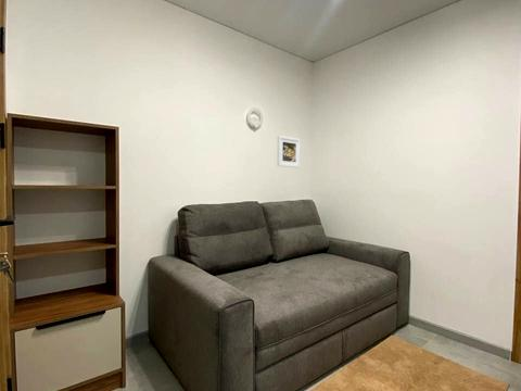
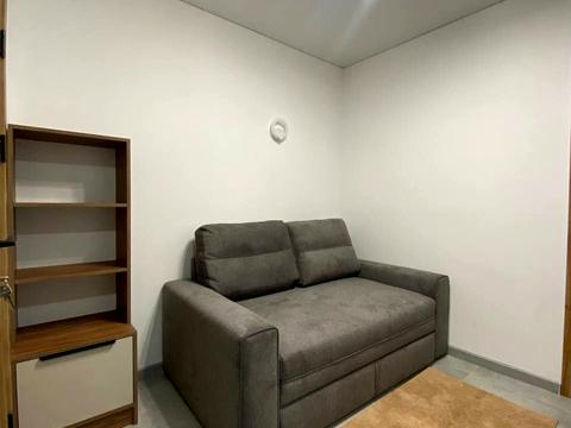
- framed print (289, 152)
